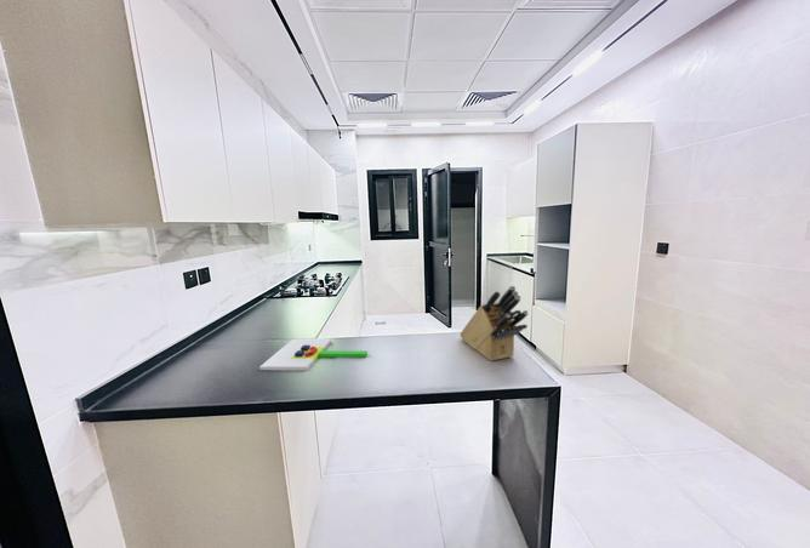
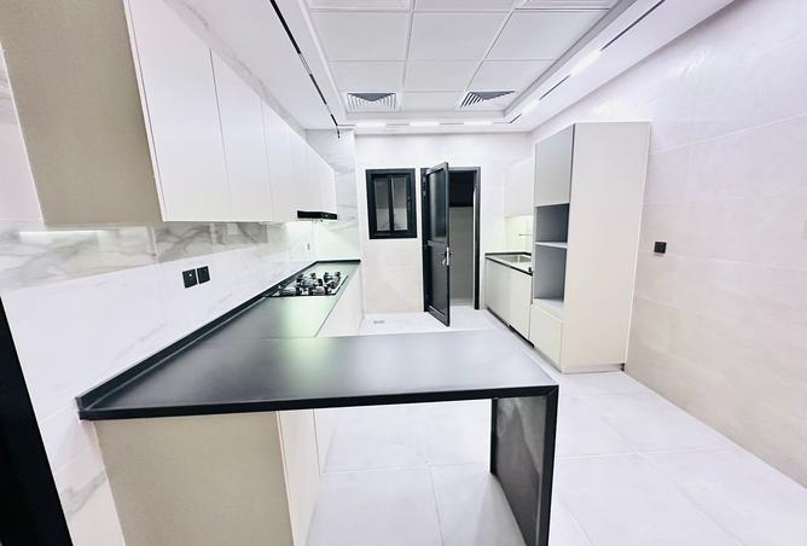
- knife block (490, 316)
- chopping board (321, 352)
